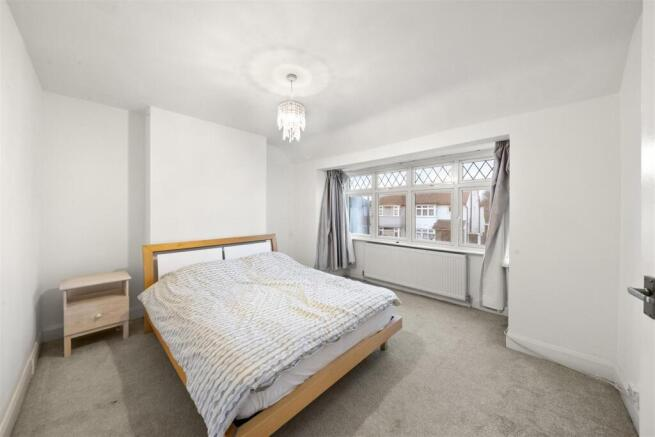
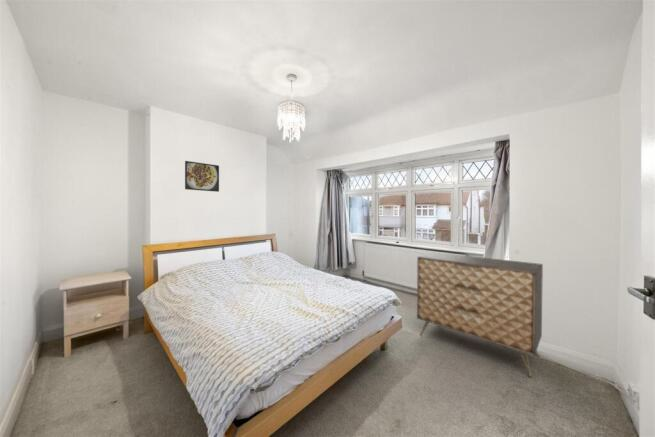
+ dresser (474, 302)
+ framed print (202, 176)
